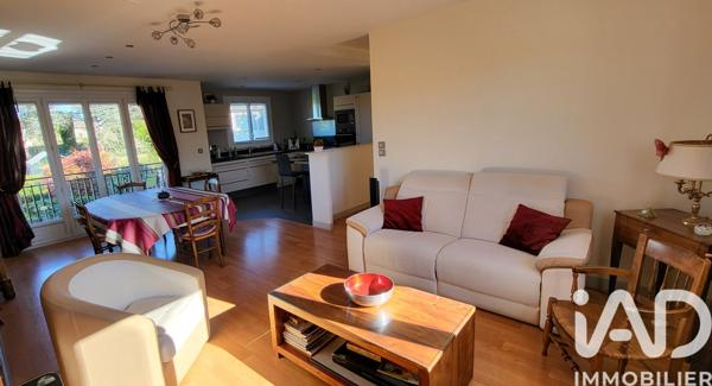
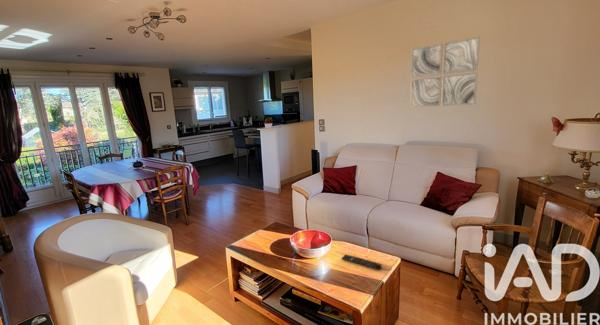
+ remote control (361, 262)
+ wall art (441, 74)
